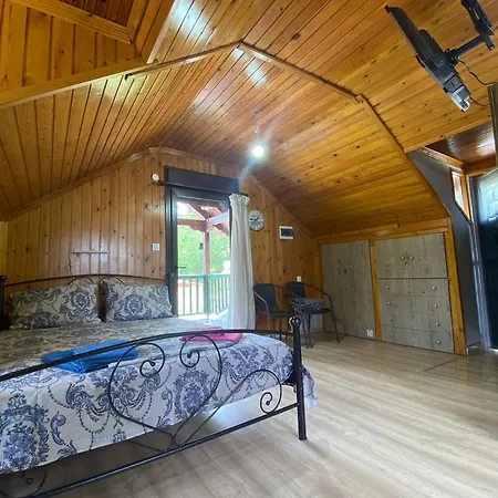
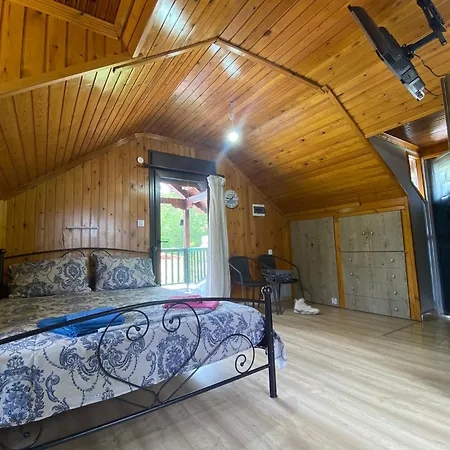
+ sneaker (305, 306)
